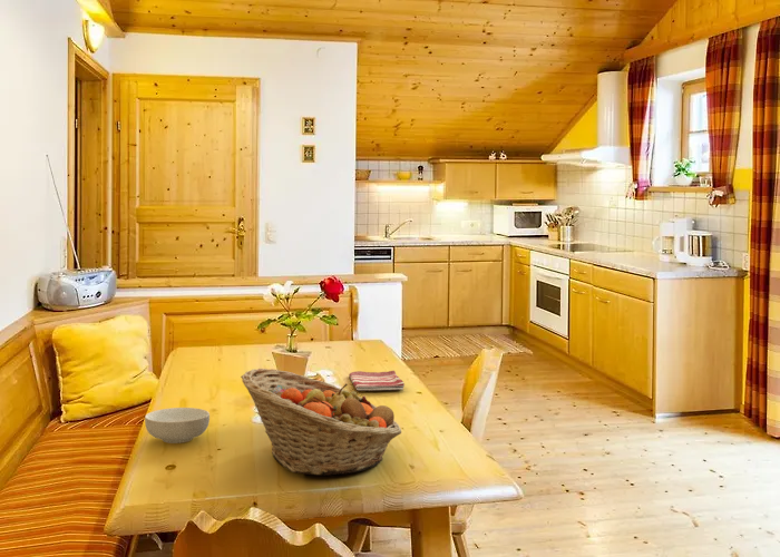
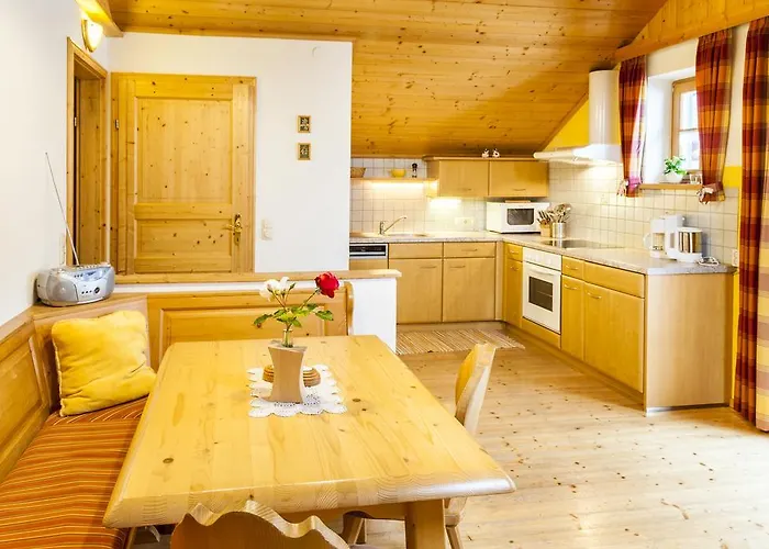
- dish towel (376, 379)
- fruit basket (320, 414)
- cereal bowl (177, 427)
